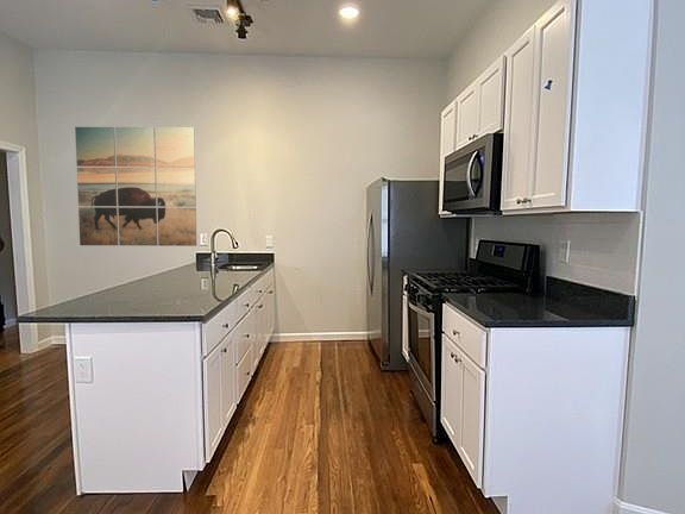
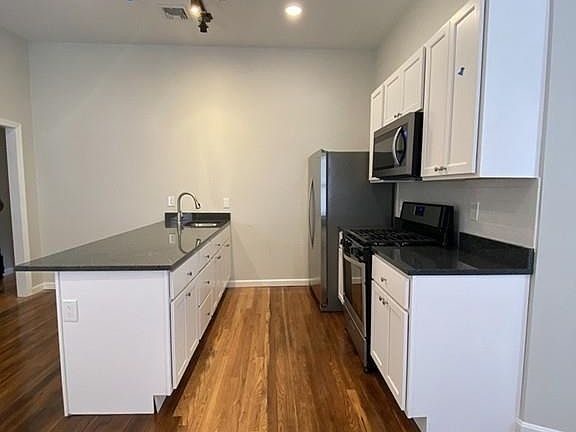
- wall art (137, 187)
